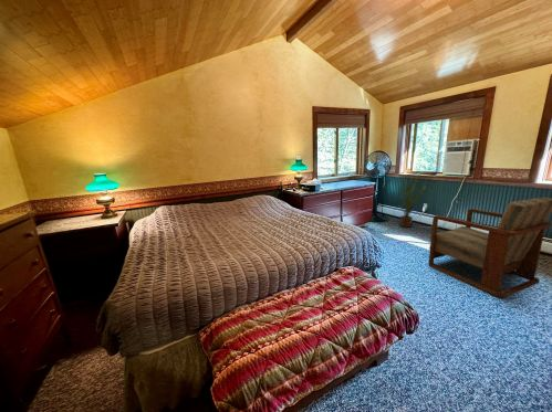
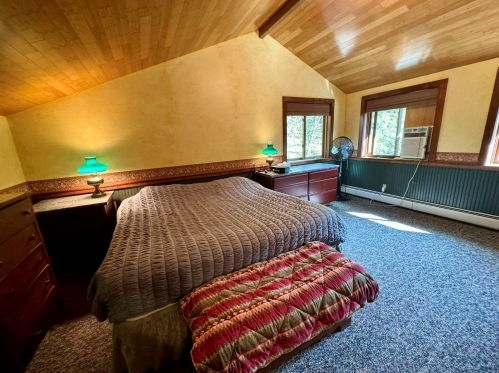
- armchair (483, 235)
- house plant (408, 200)
